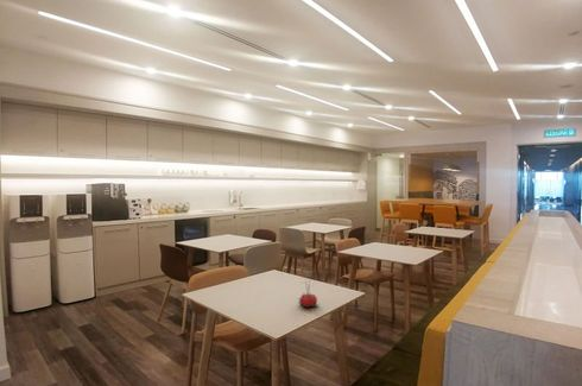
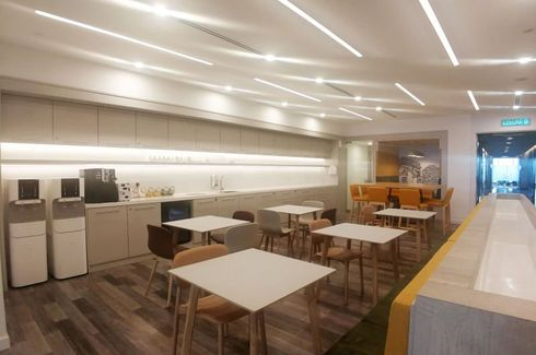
- flower (306, 293)
